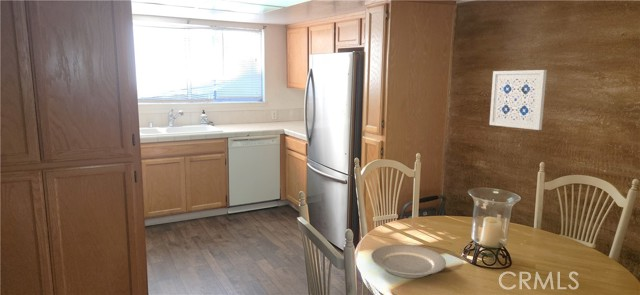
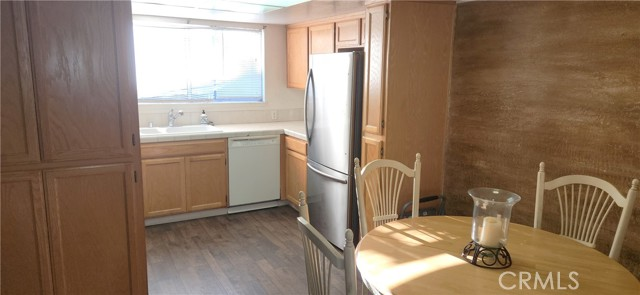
- plate (407, 262)
- wall art (516, 99)
